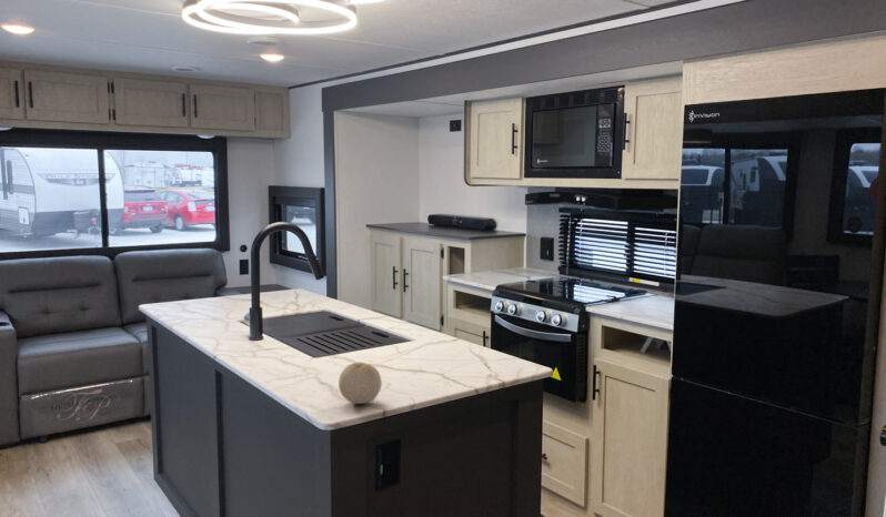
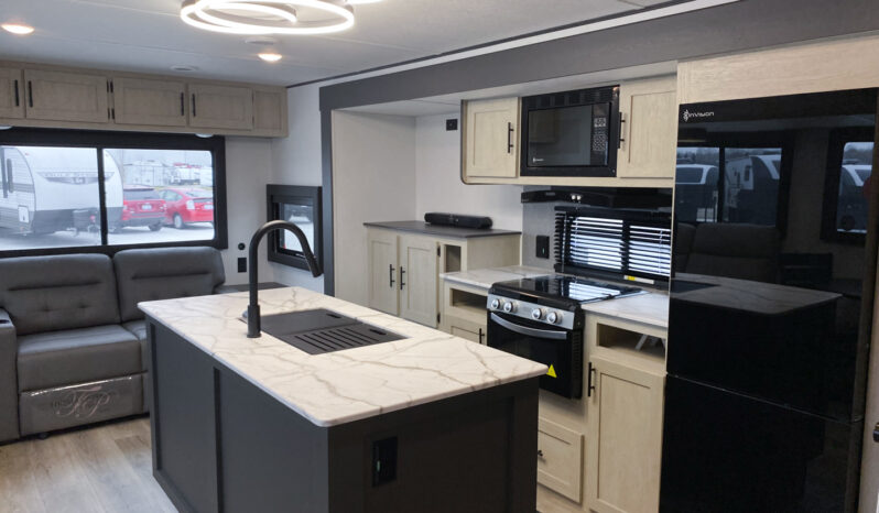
- fruit (360, 383)
